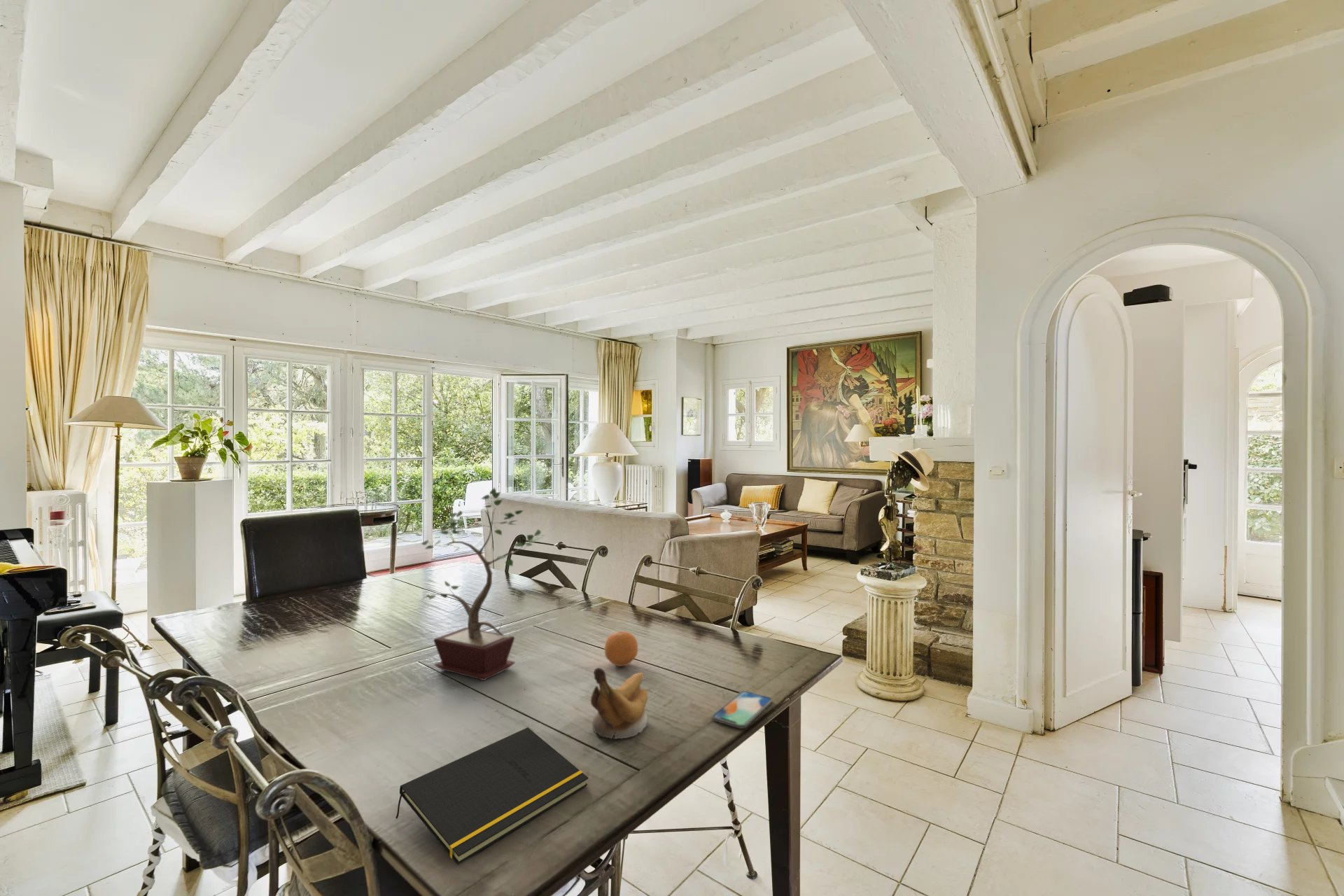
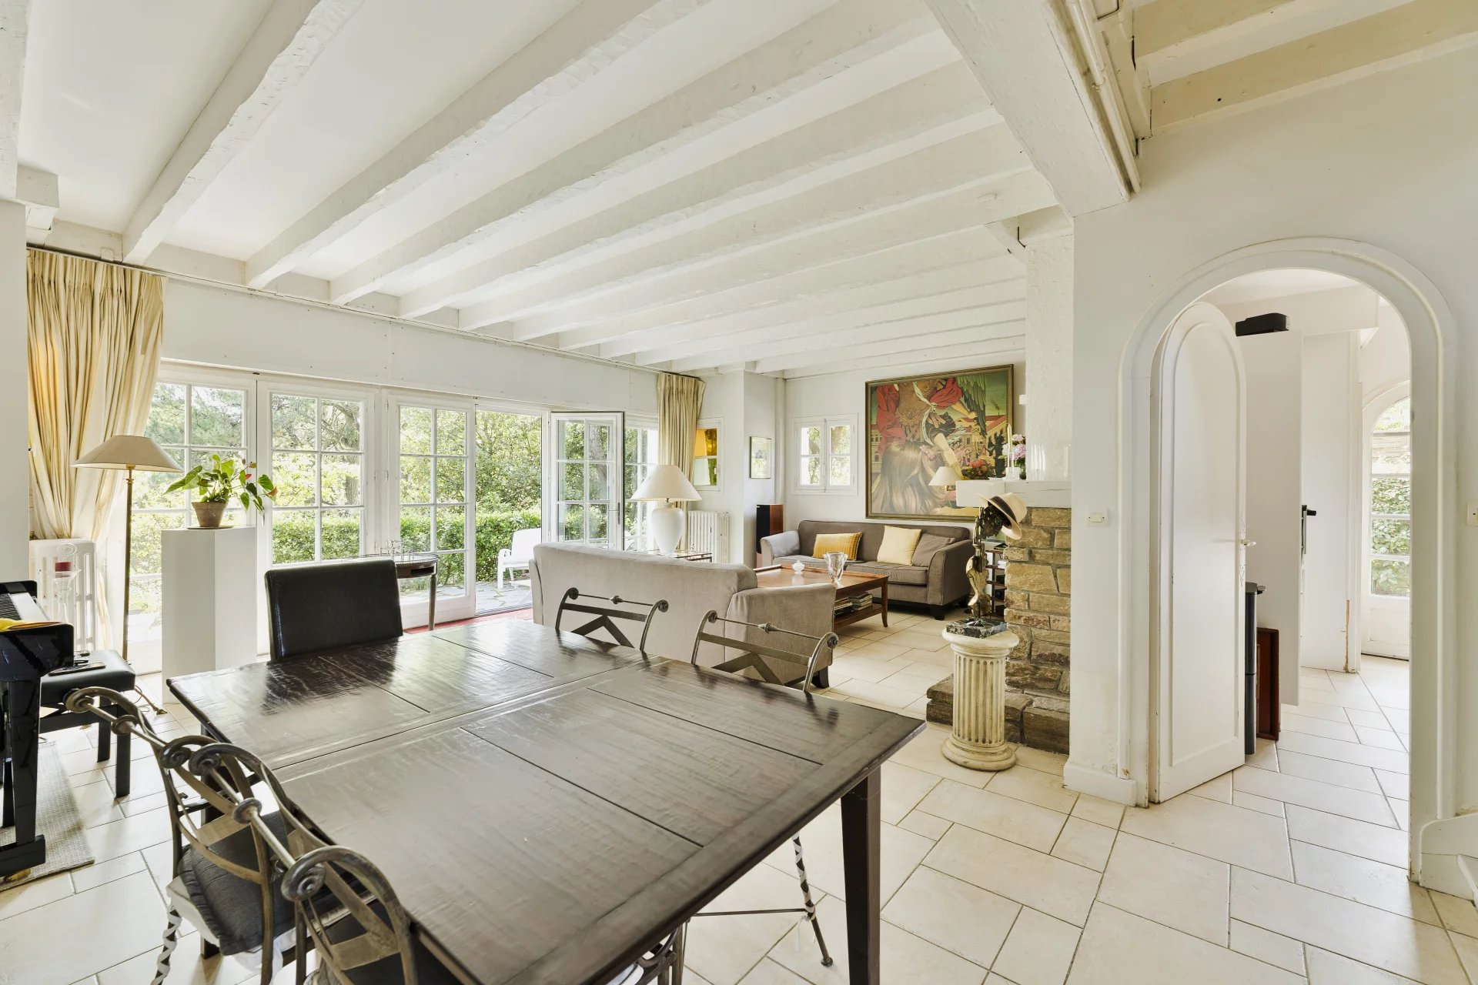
- notepad (498, 785)
- fruit (621, 648)
- smartphone (743, 708)
- potted plant (486, 583)
- banana (621, 690)
